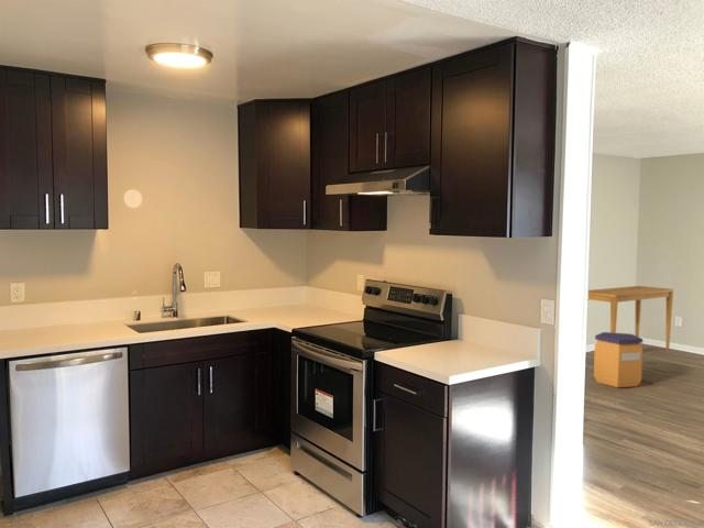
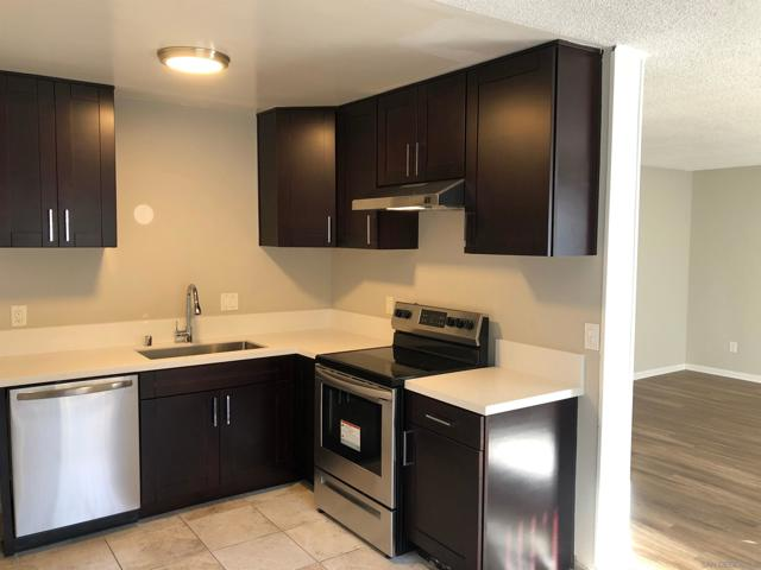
- trash can (616, 359)
- console table (636, 321)
